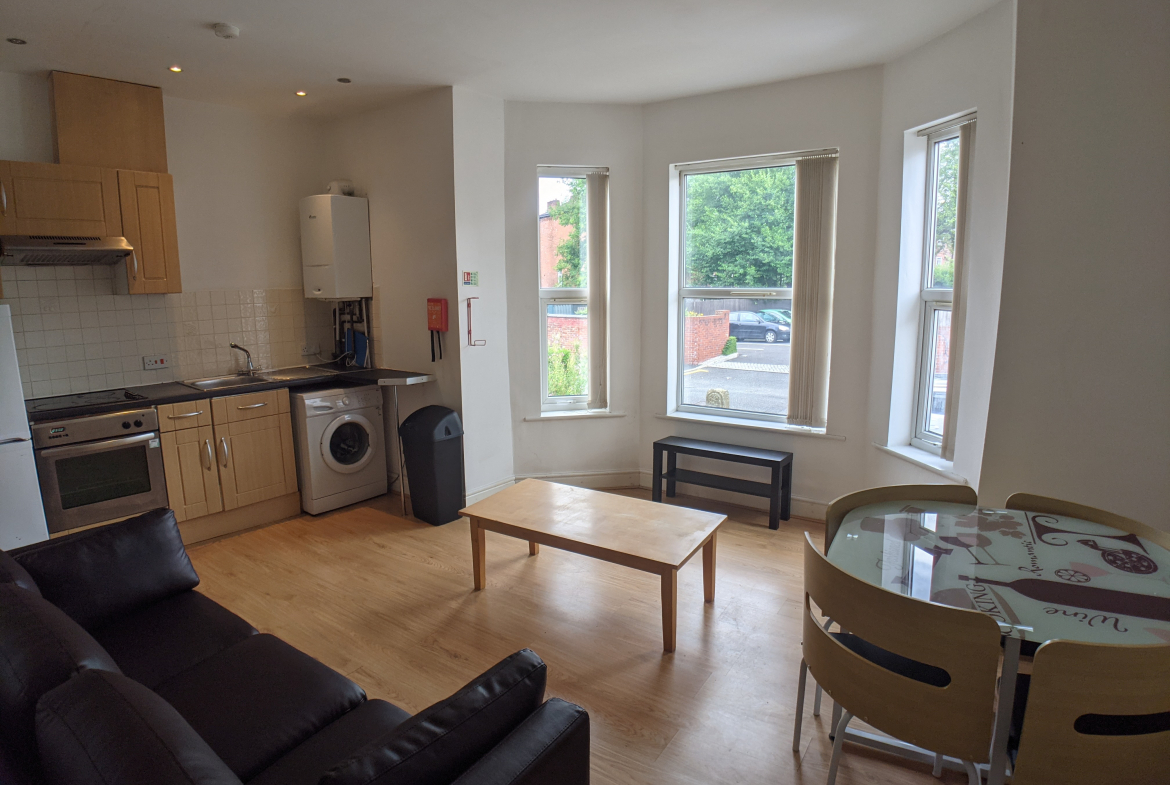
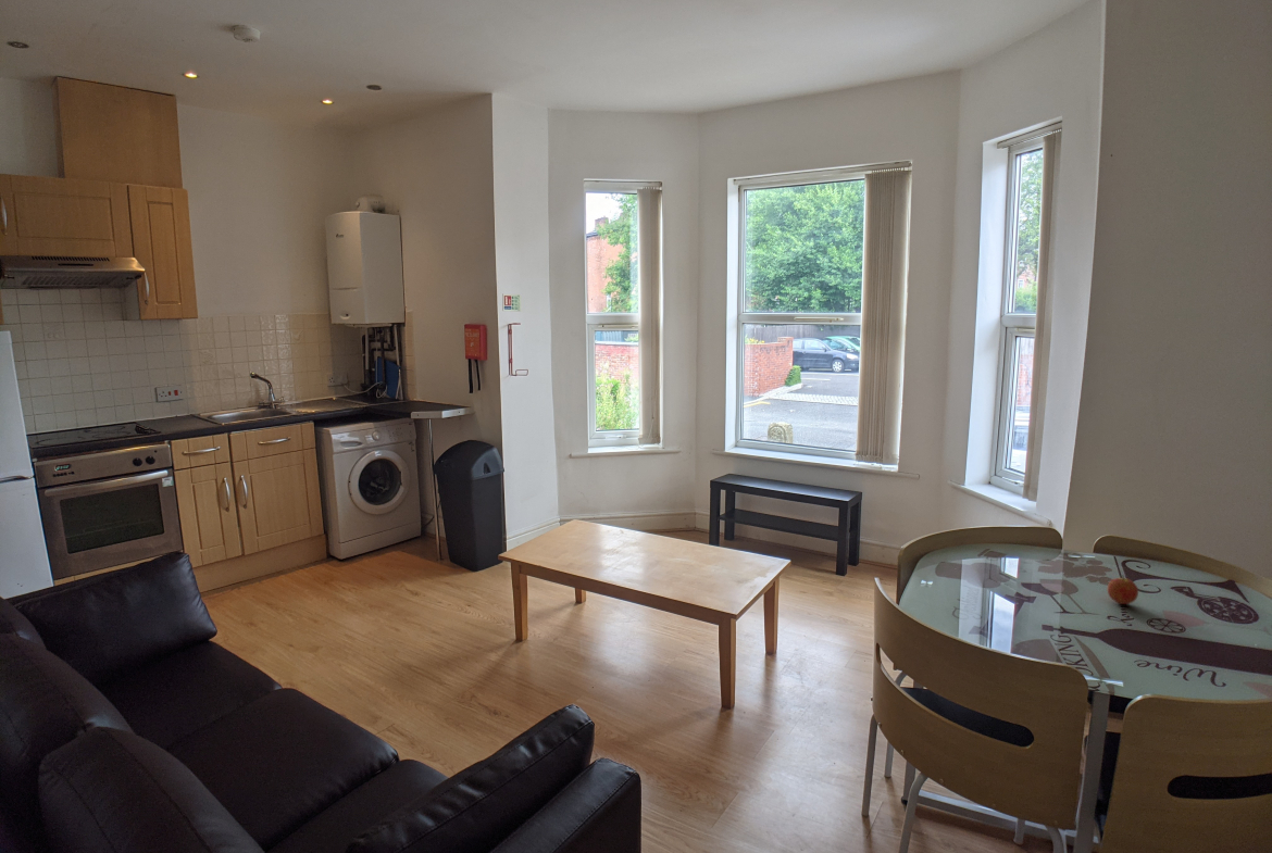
+ fruit (1122, 589)
